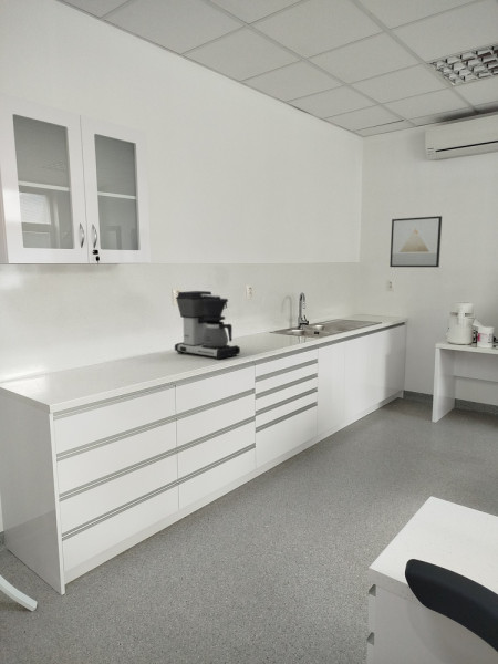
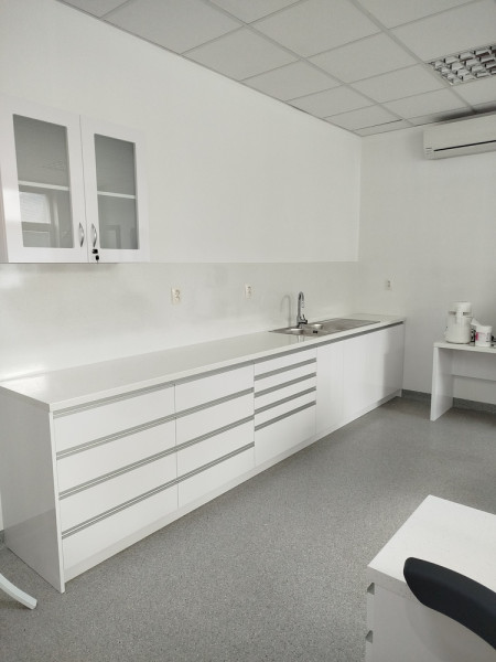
- wall art (414, 242)
- coffee maker (207, 323)
